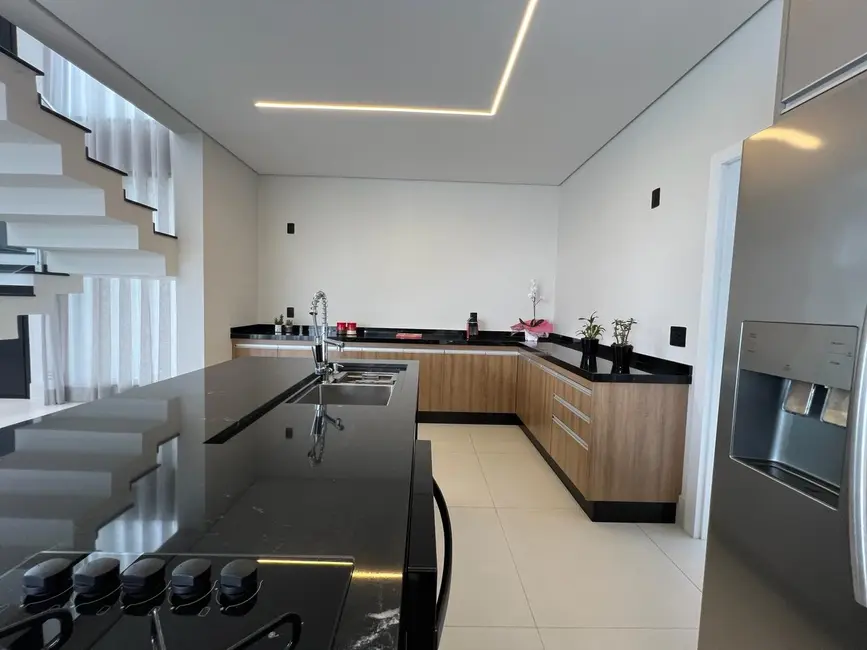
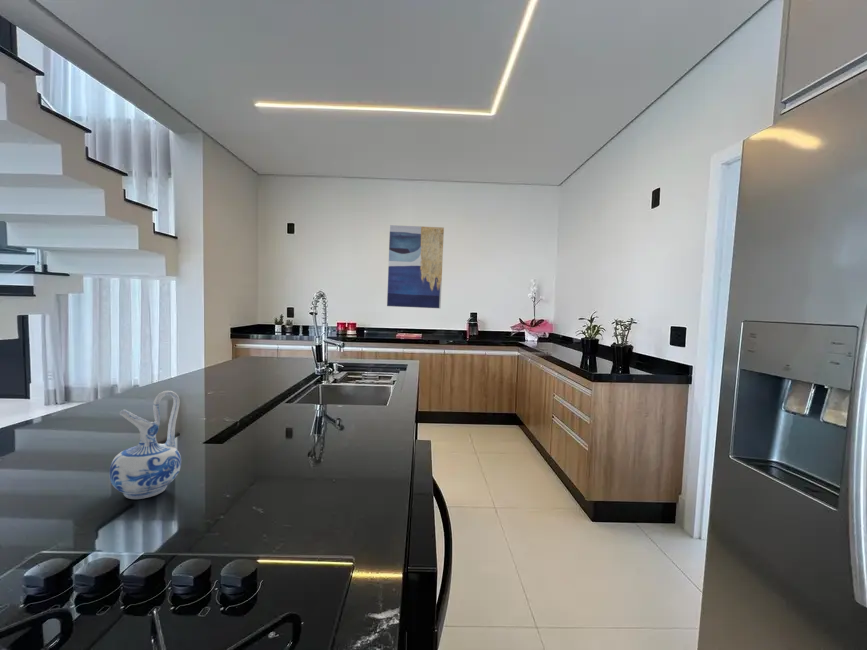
+ wall art (415, 267)
+ ceramic pitcher (146, 442)
